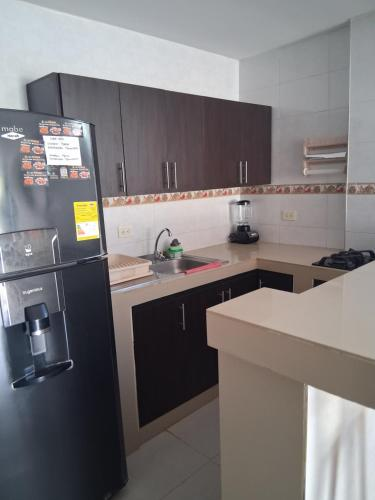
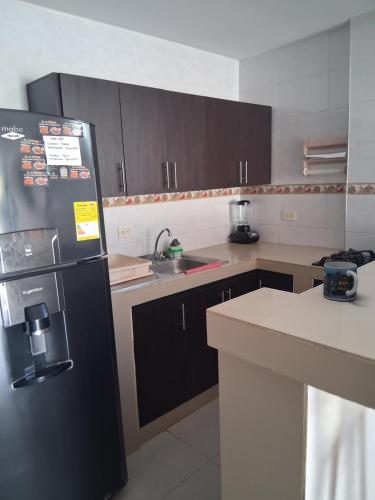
+ mug (343, 282)
